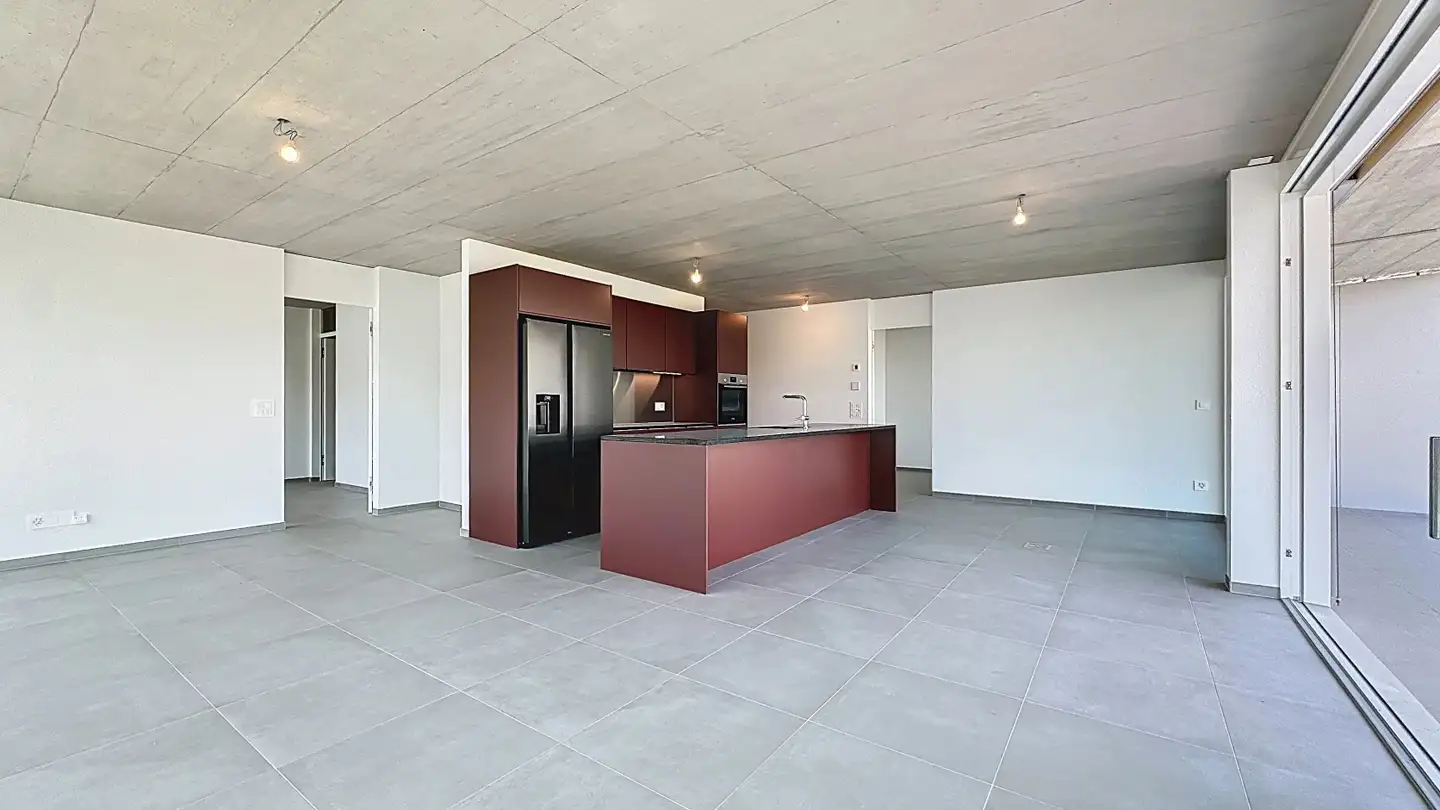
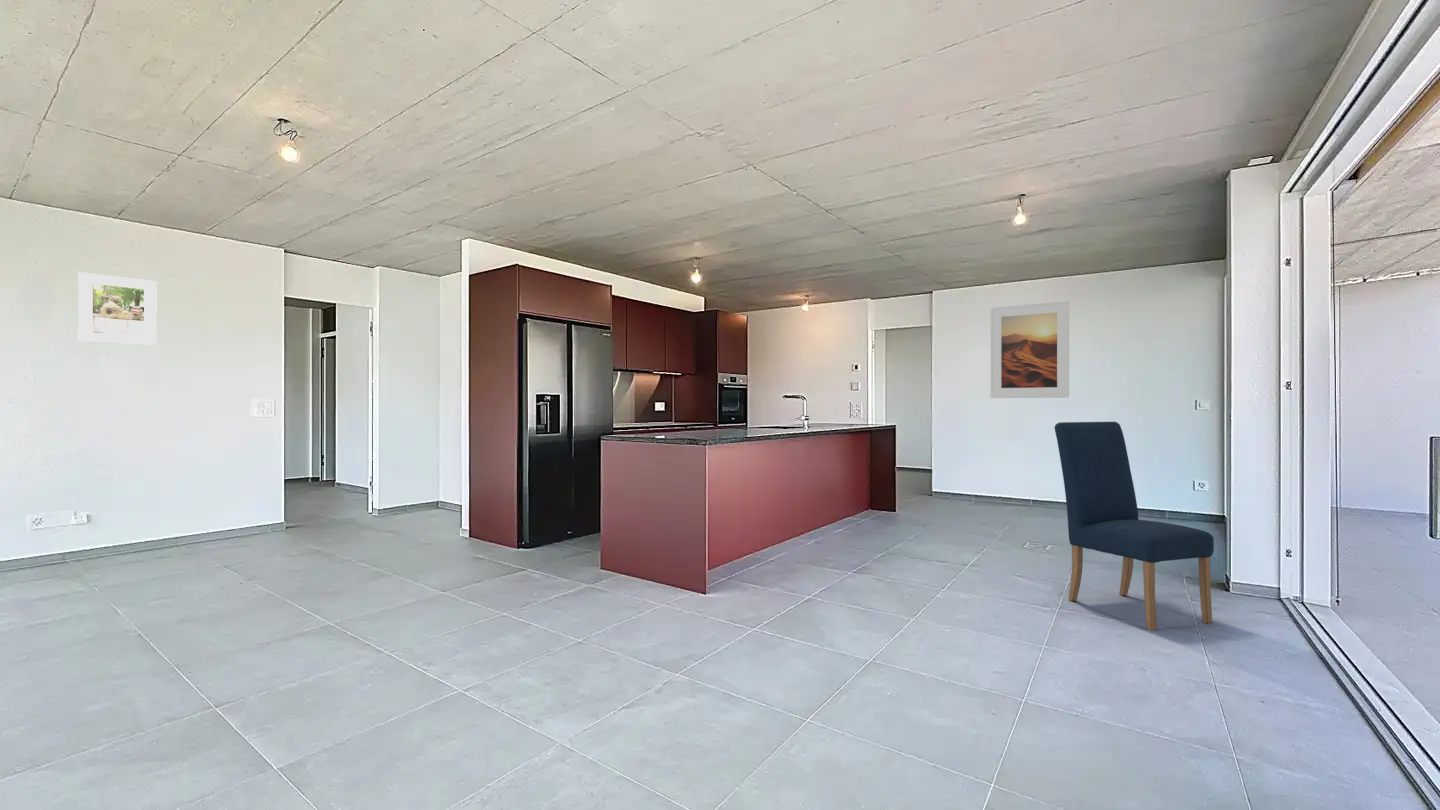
+ chair (1128, 515)
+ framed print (1028, 351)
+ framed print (118, 310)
